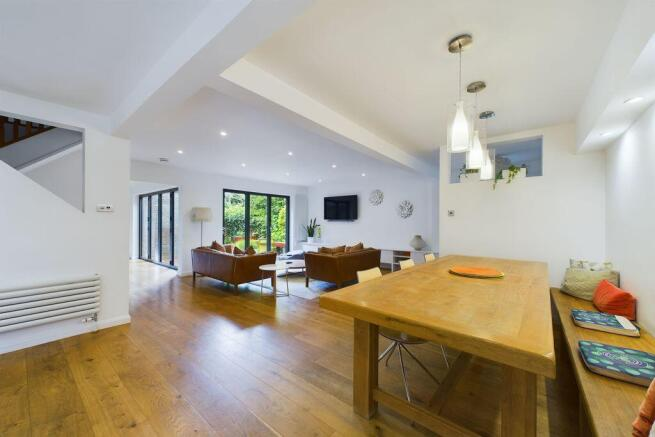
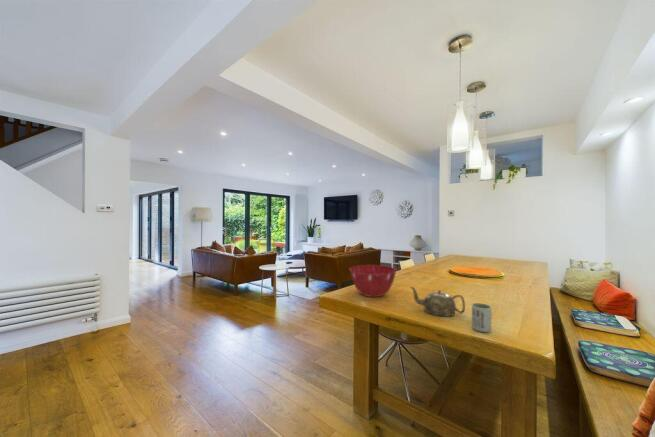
+ mixing bowl (372, 281)
+ cup (481, 317)
+ teapot (436, 300)
